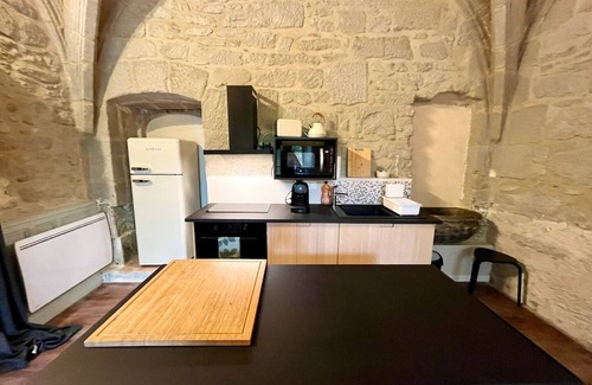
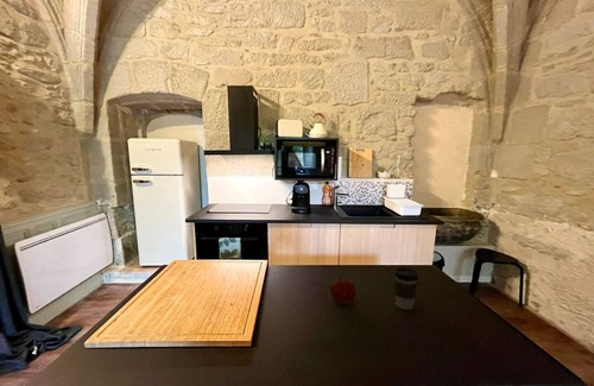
+ fruit (342, 290)
+ coffee cup (405, 287)
